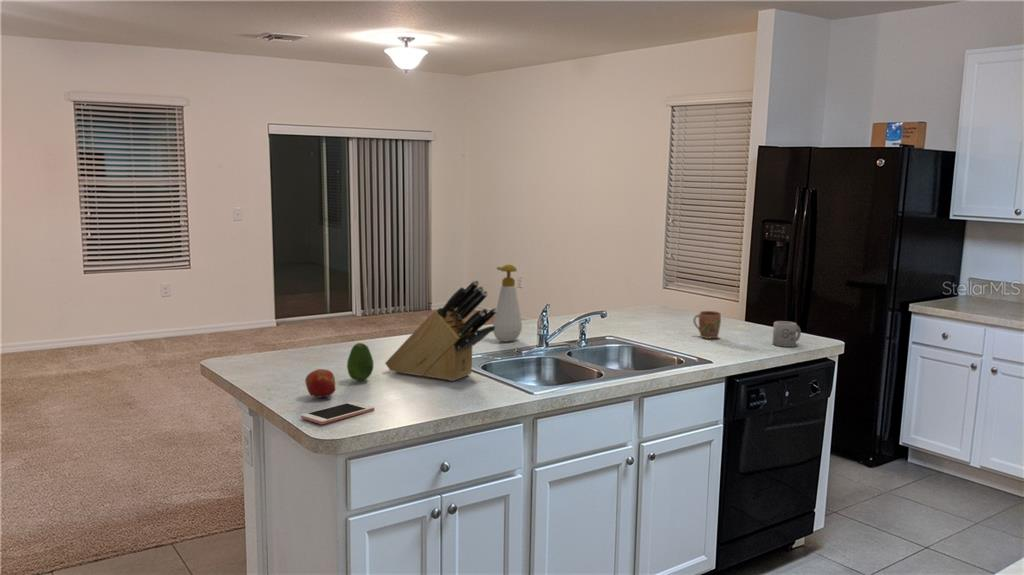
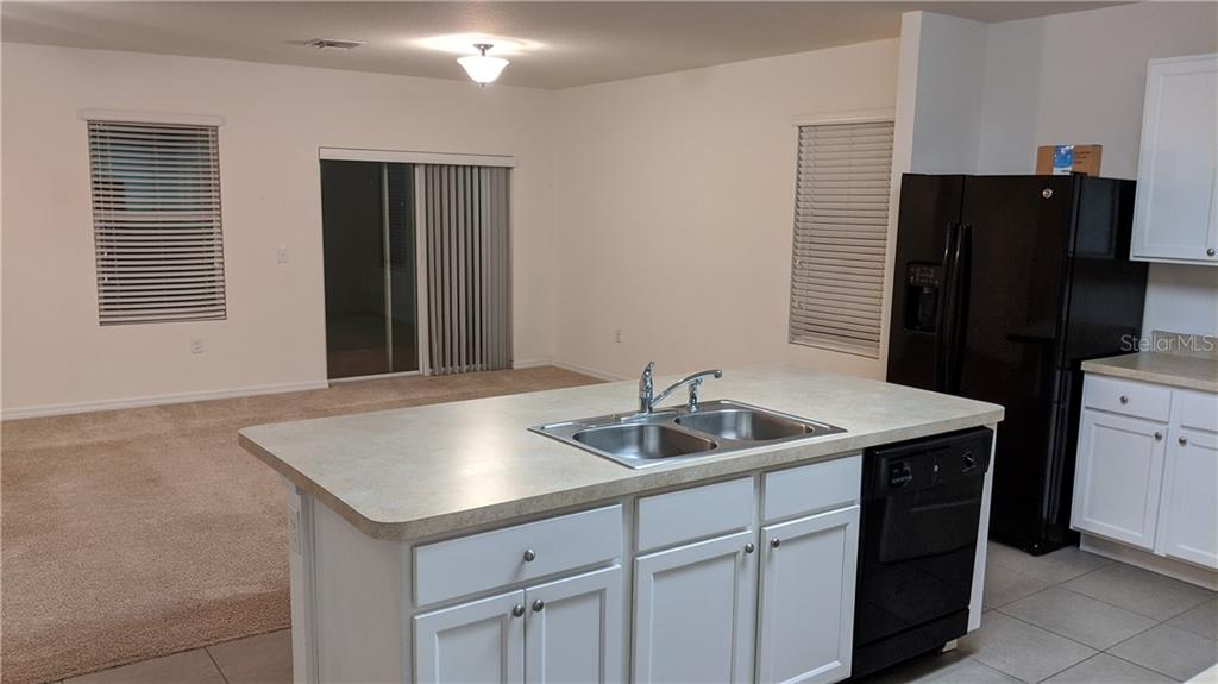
- apple (320, 383)
- mug (708, 324)
- fruit (360, 361)
- knife block (441, 327)
- cell phone (338, 412)
- mug (788, 333)
- soap bottle (506, 302)
